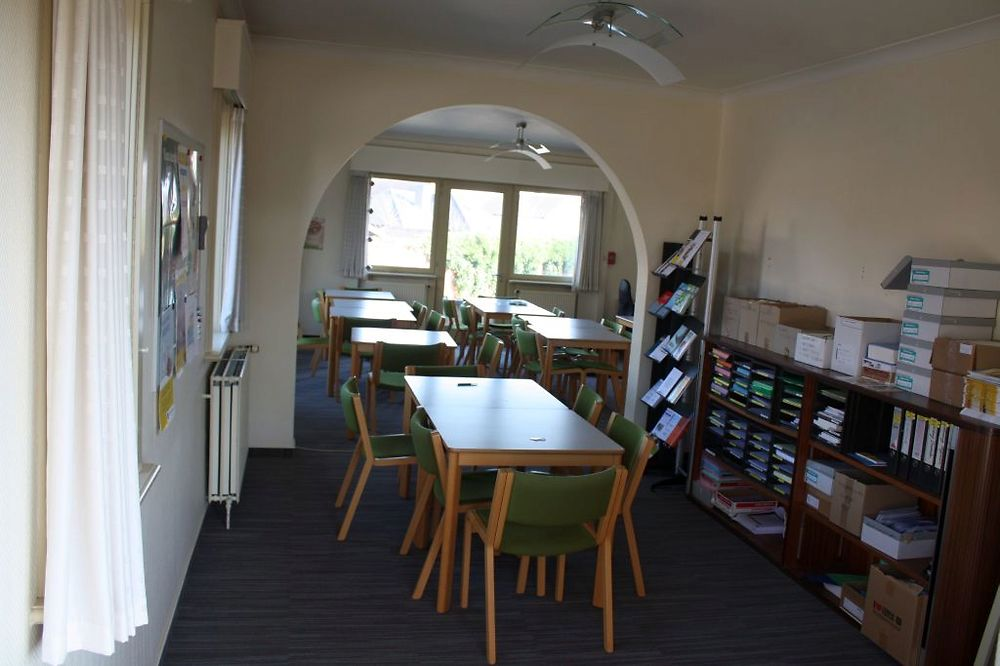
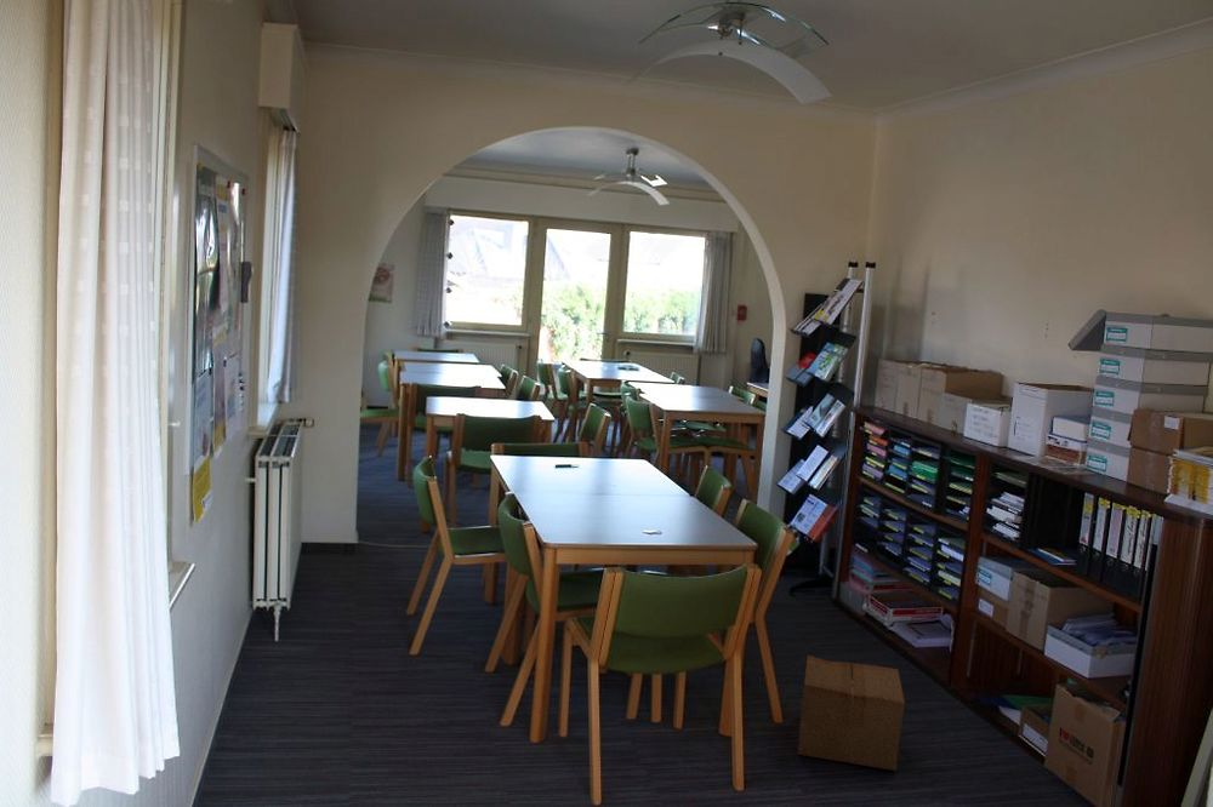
+ cardboard box (849, 709)
